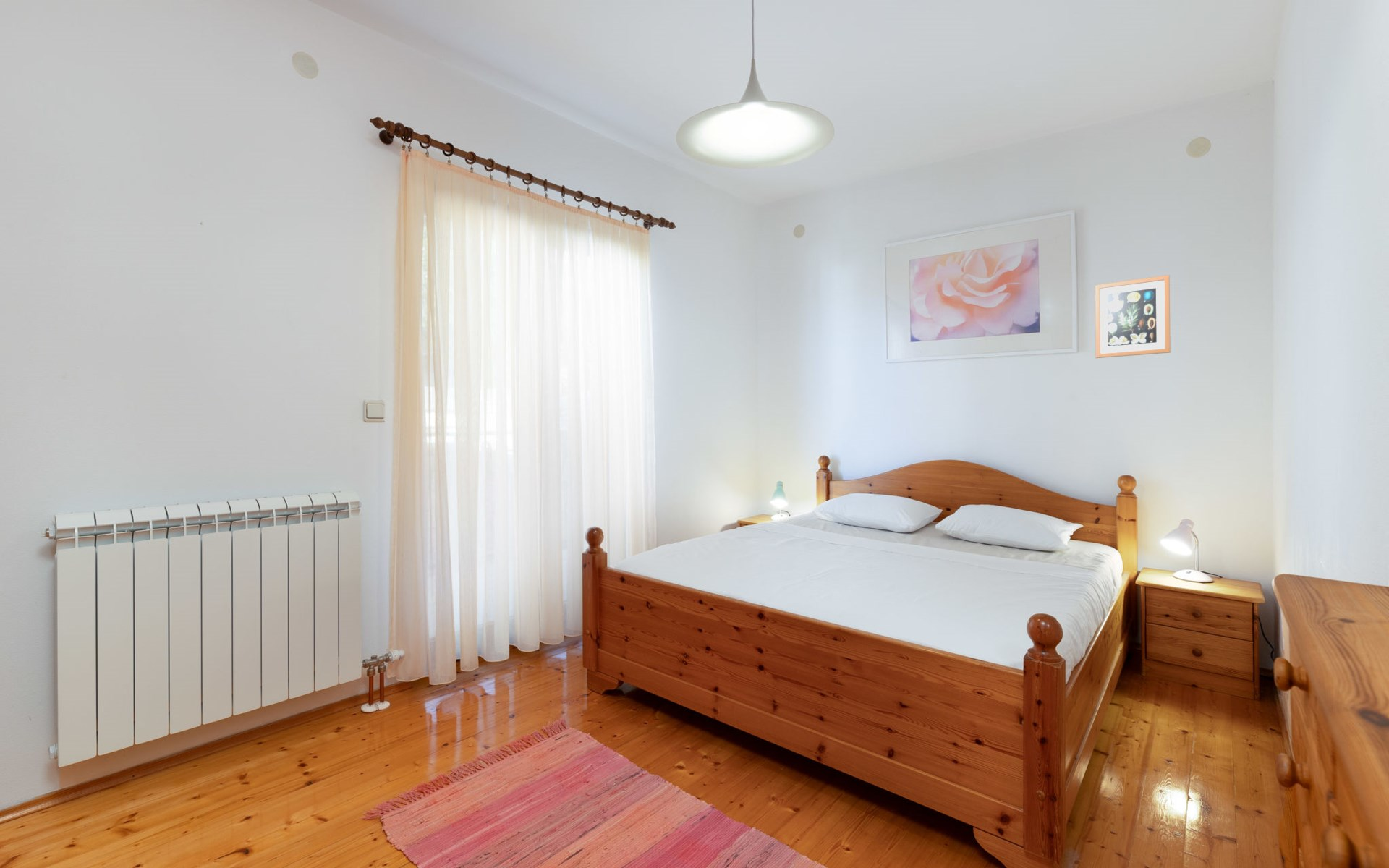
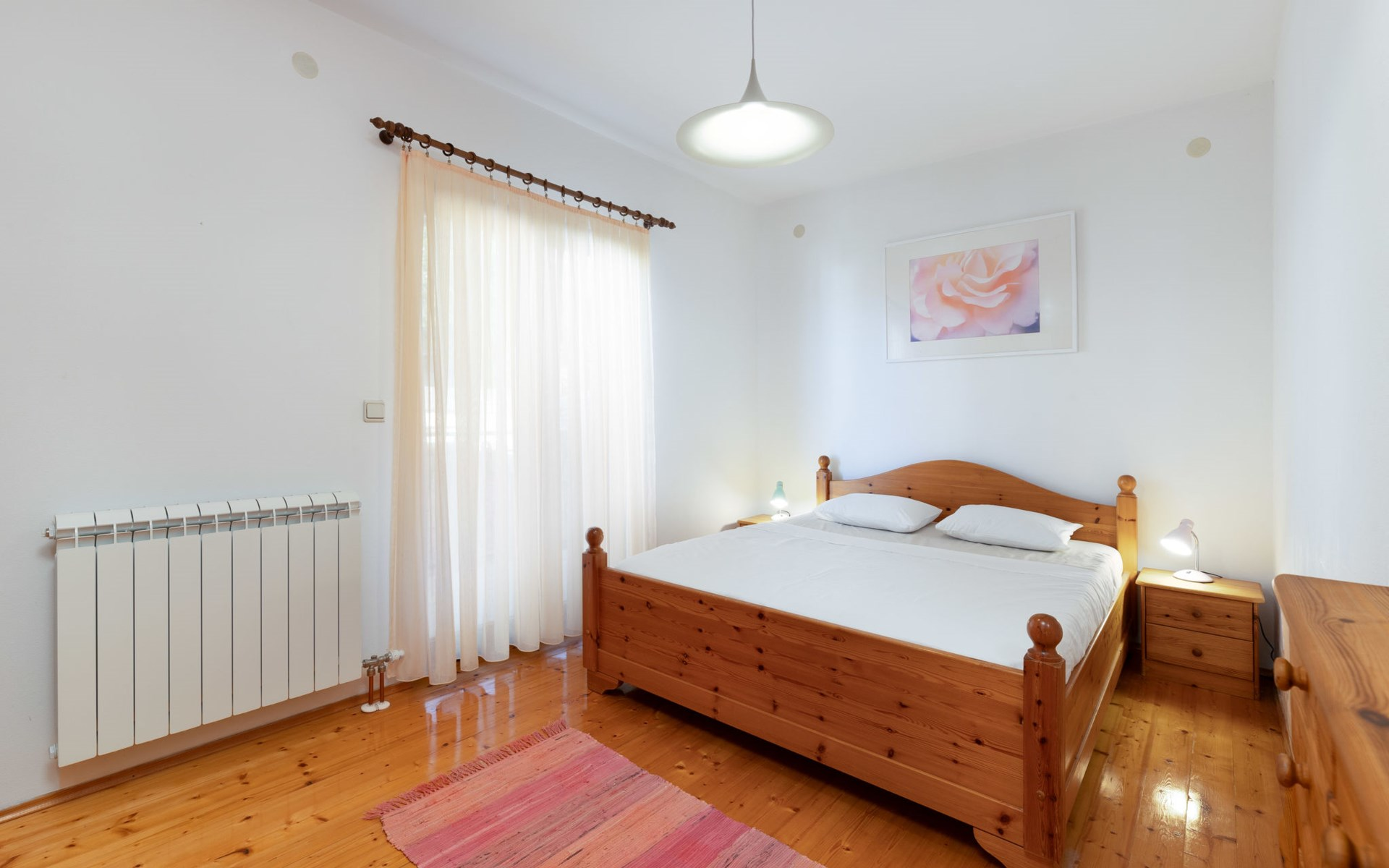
- wall art (1131, 318)
